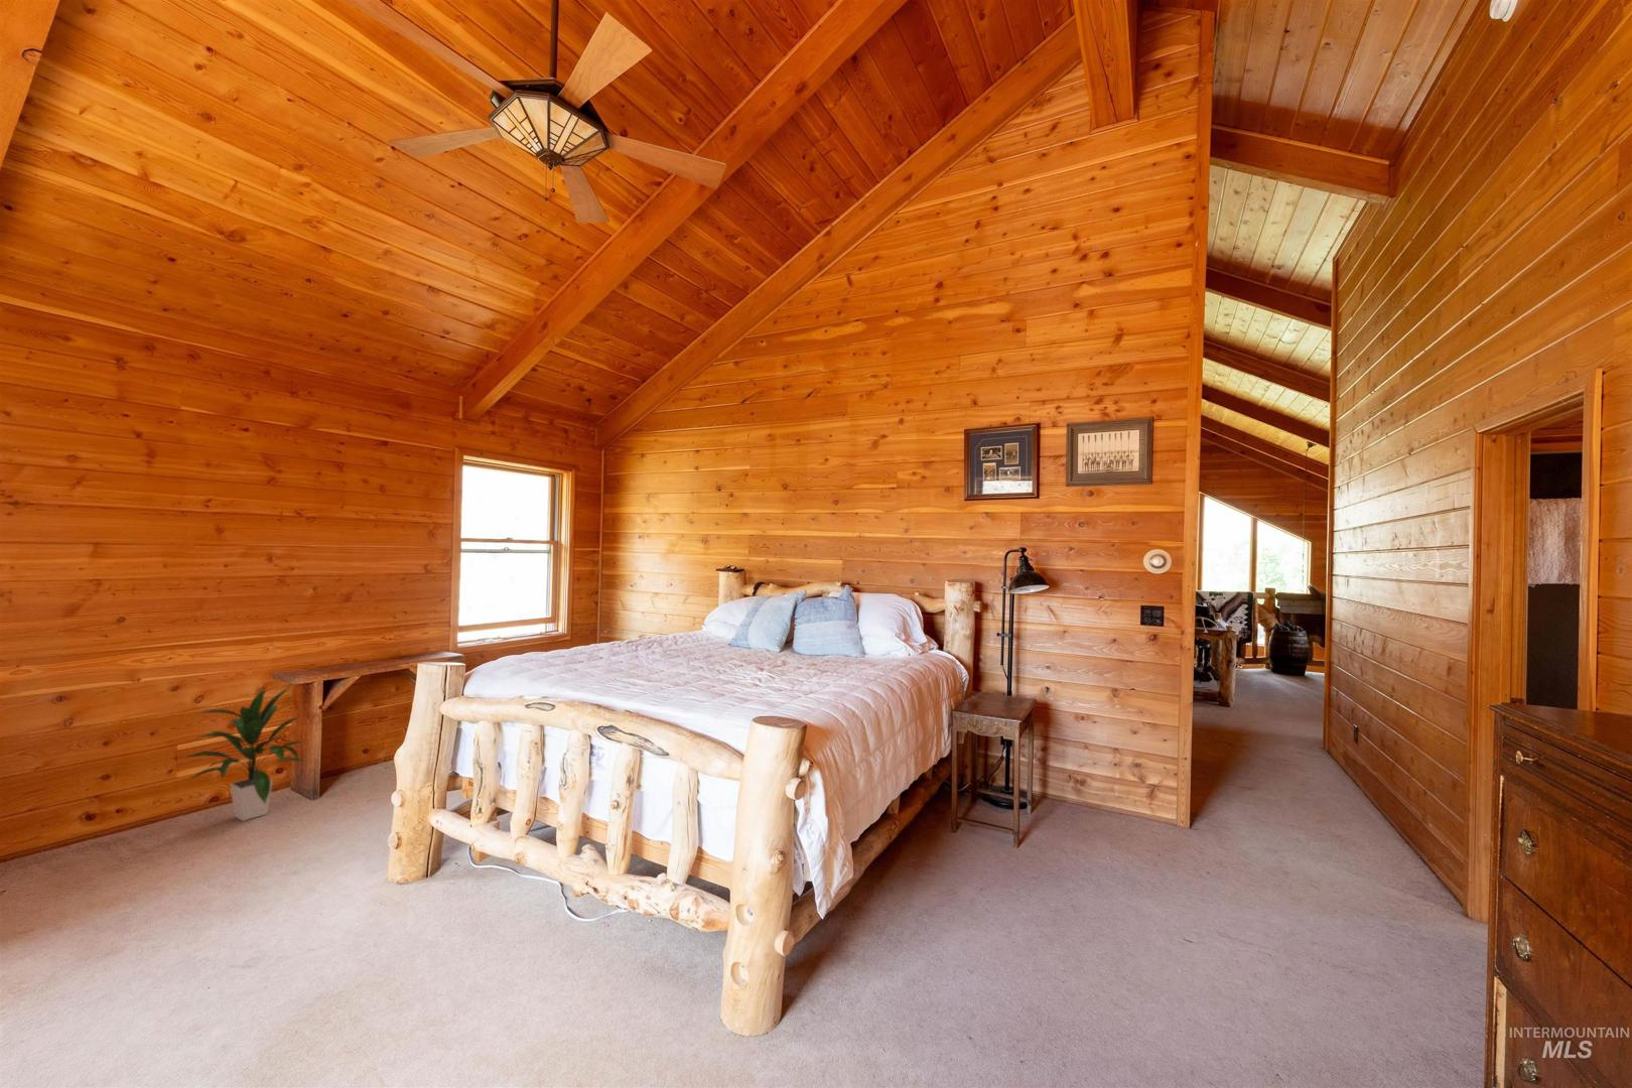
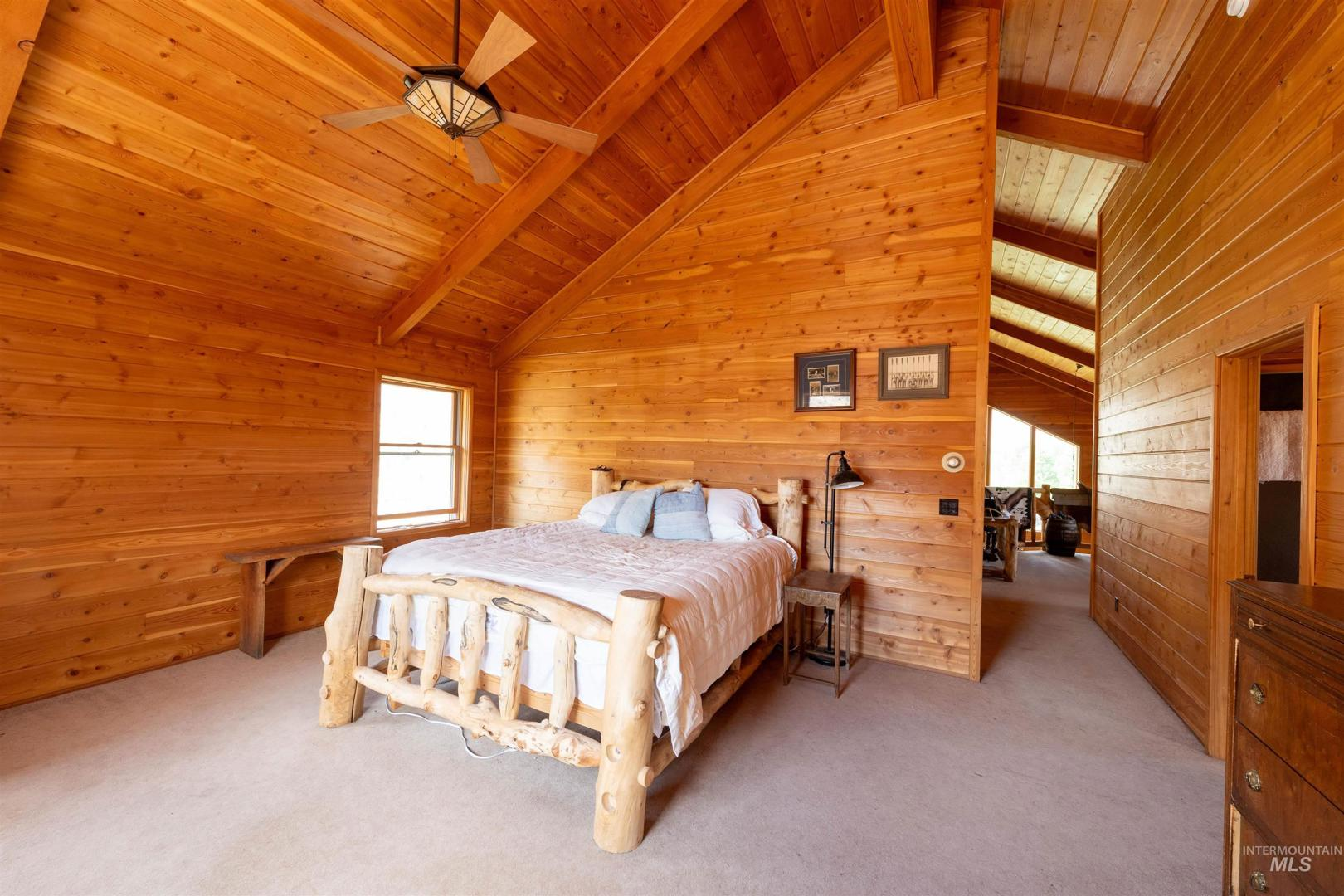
- indoor plant (251, 754)
